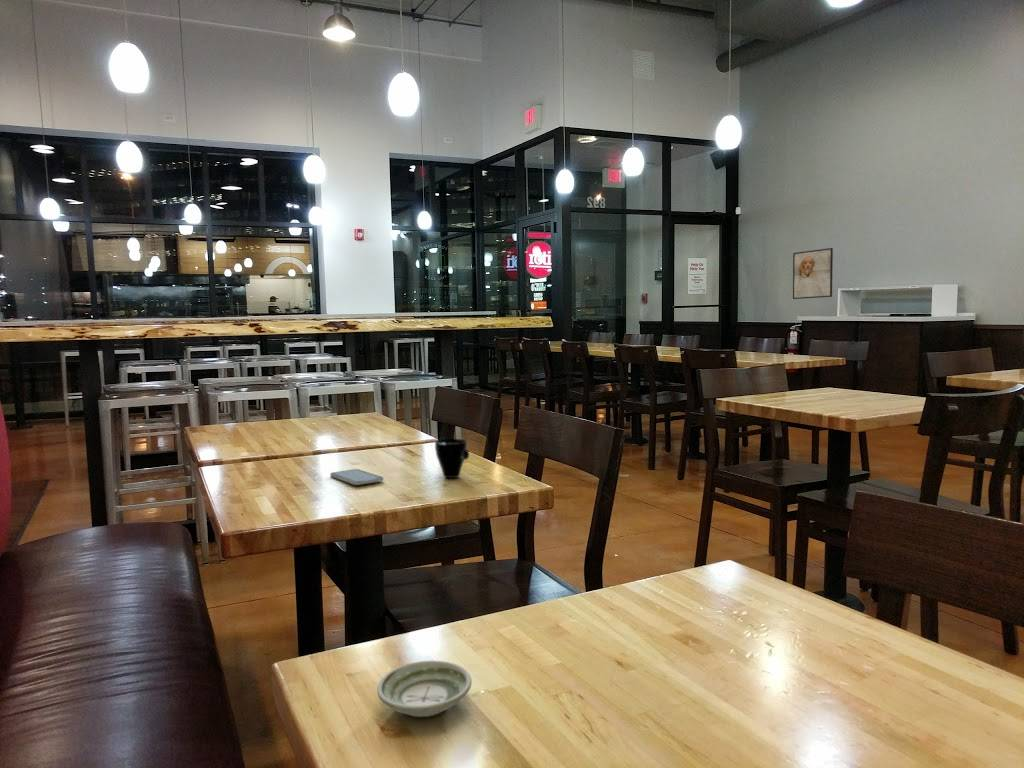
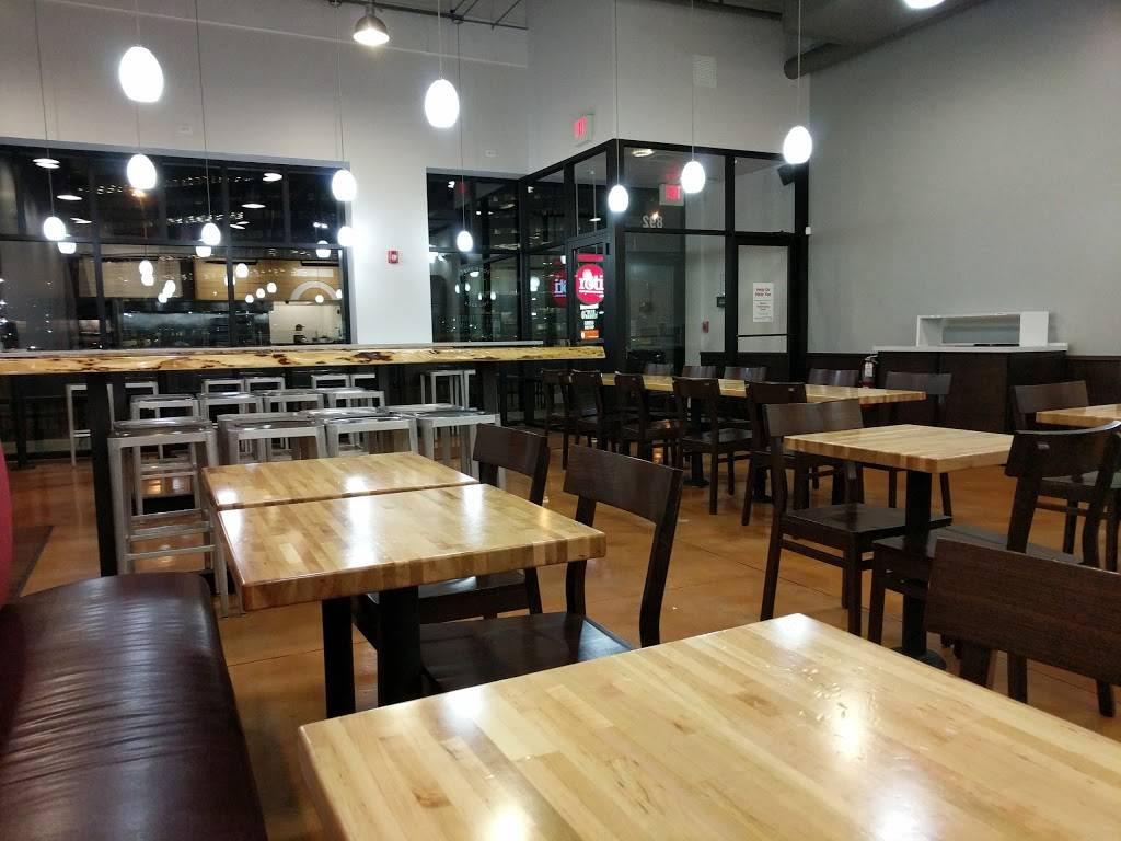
- saucer (425, 692)
- smartphone (356, 476)
- cup (454, 459)
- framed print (812, 274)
